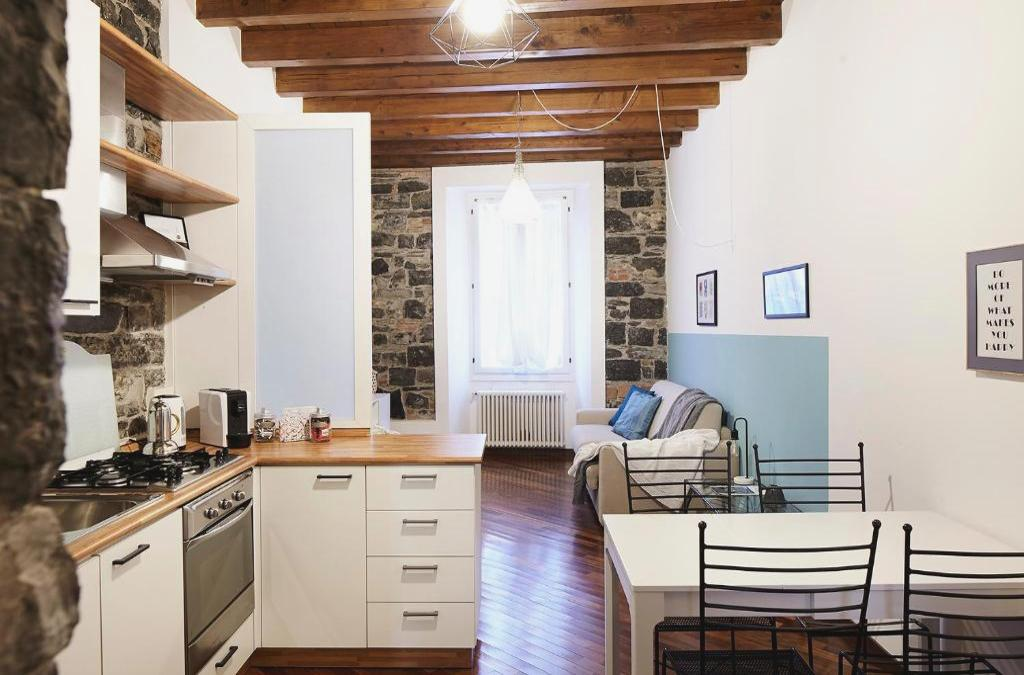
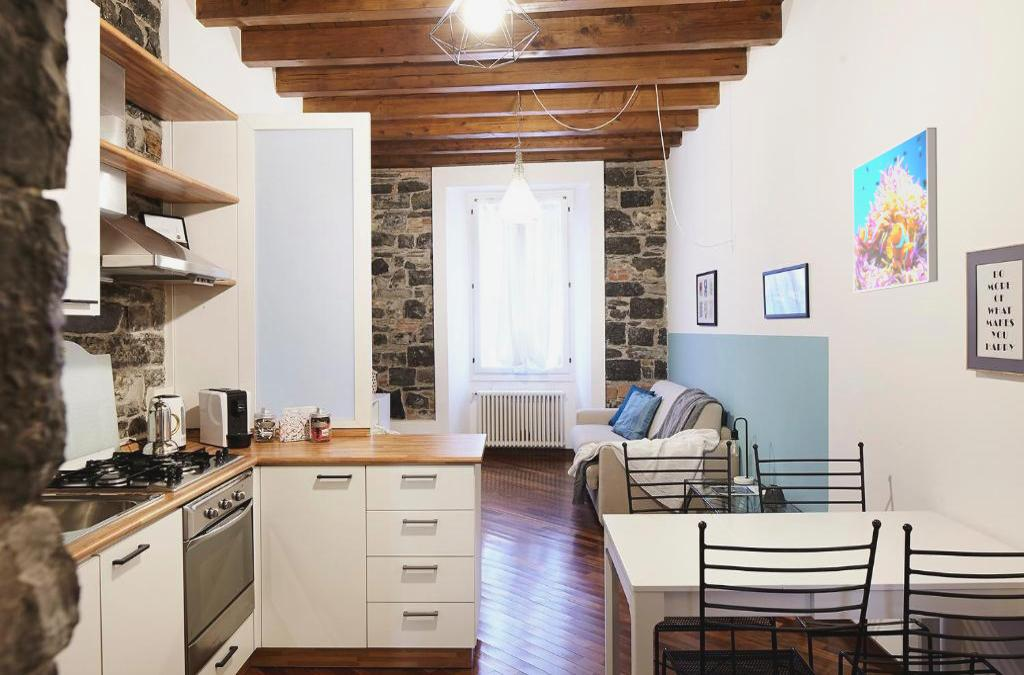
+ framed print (890, 218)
